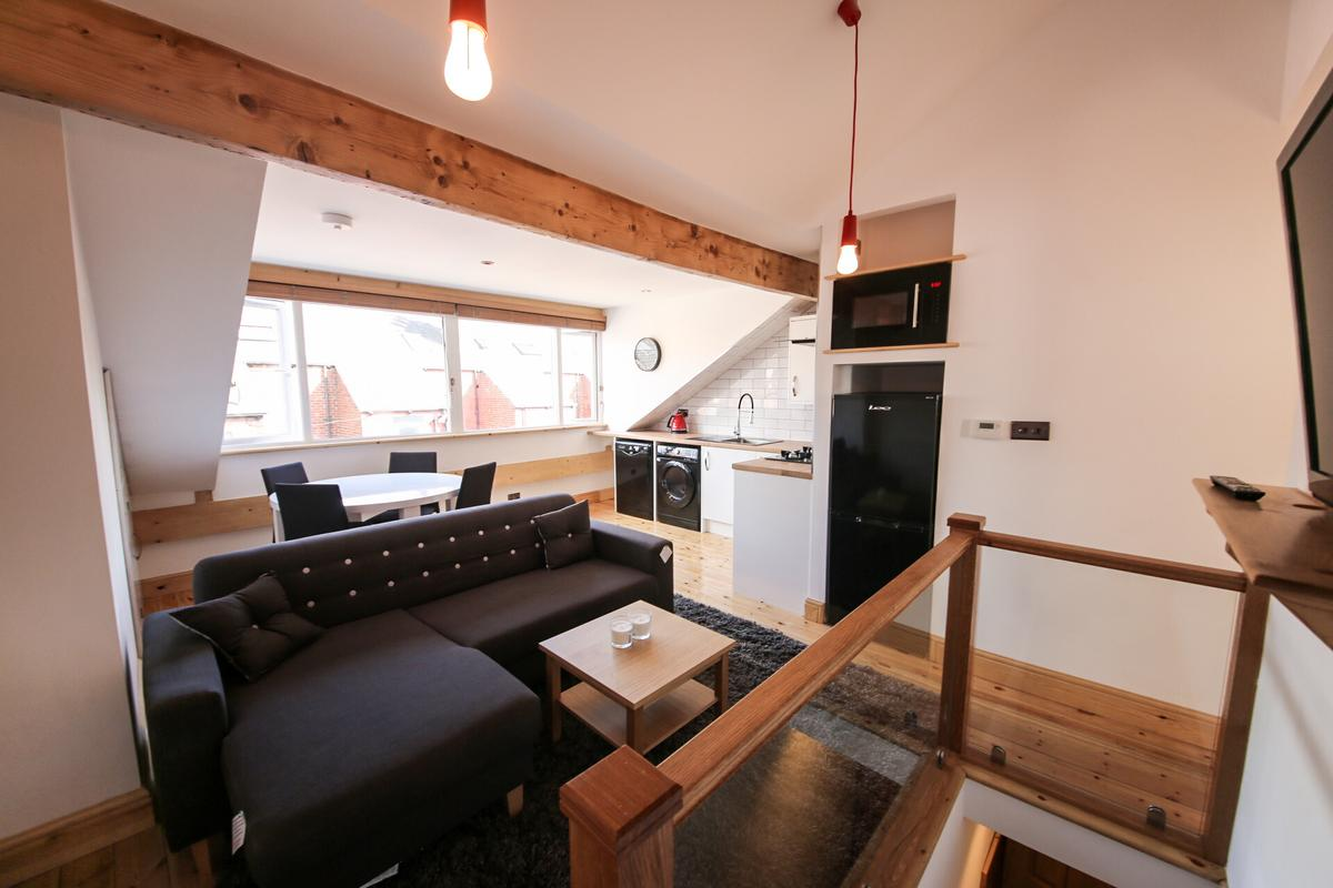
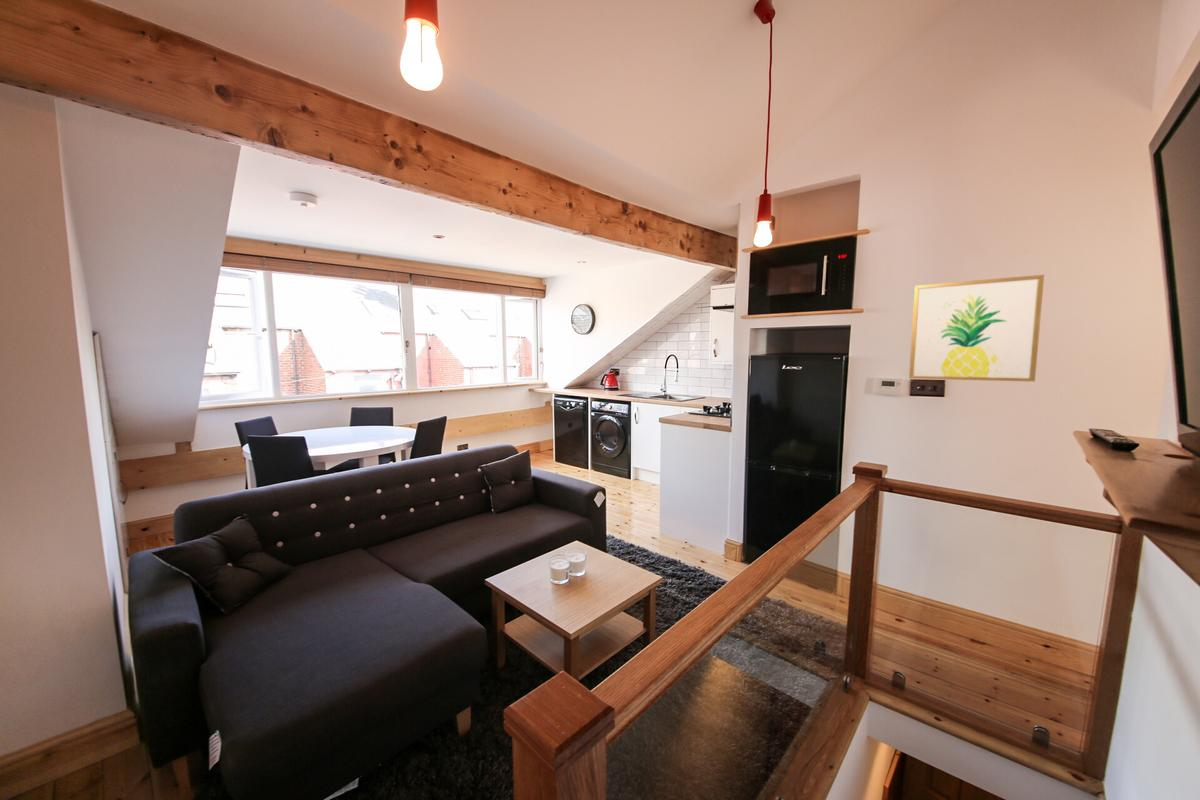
+ wall art (971, 330)
